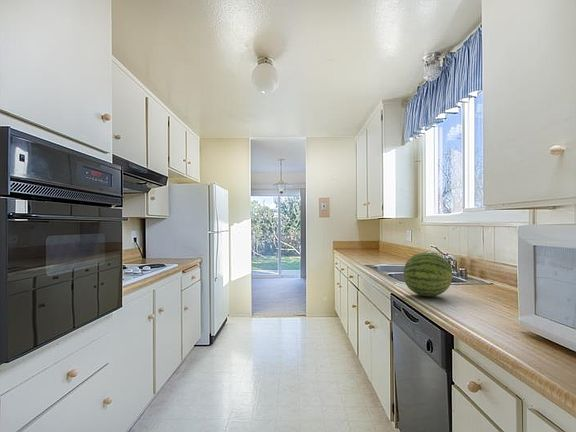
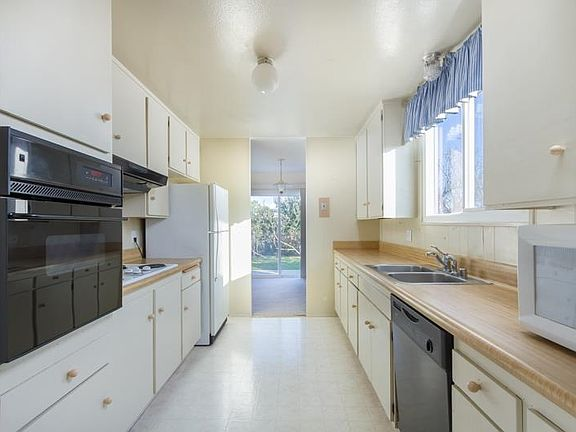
- fruit (427, 274)
